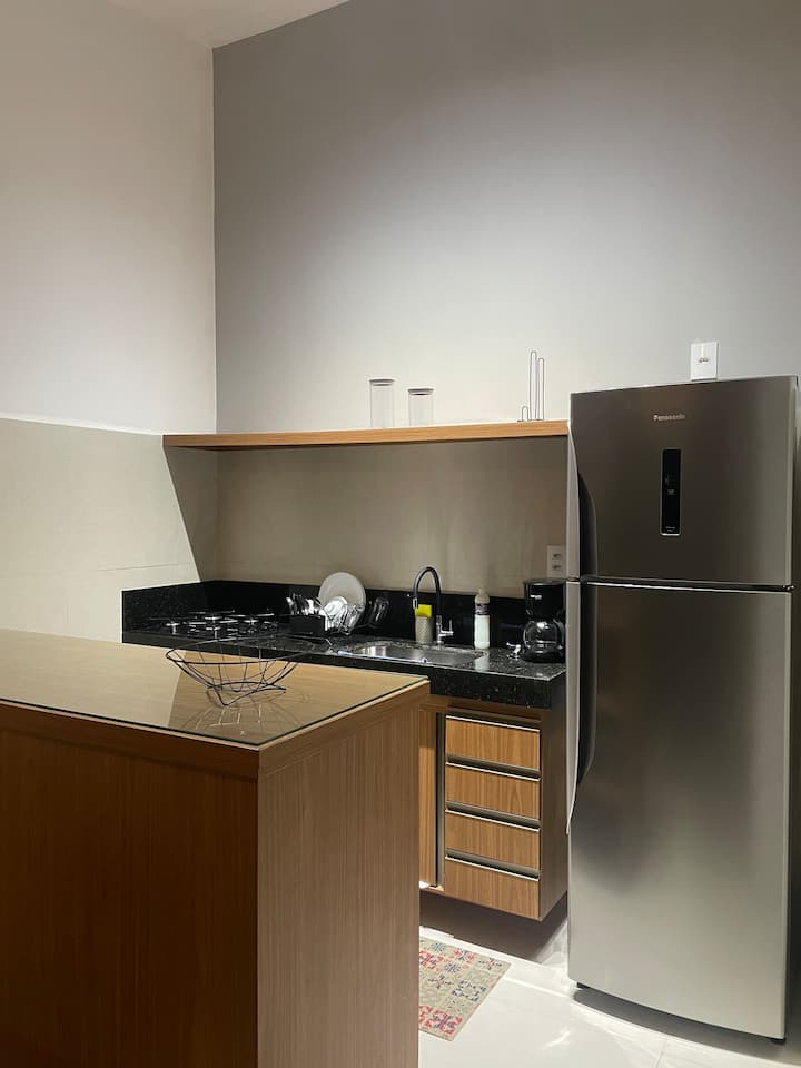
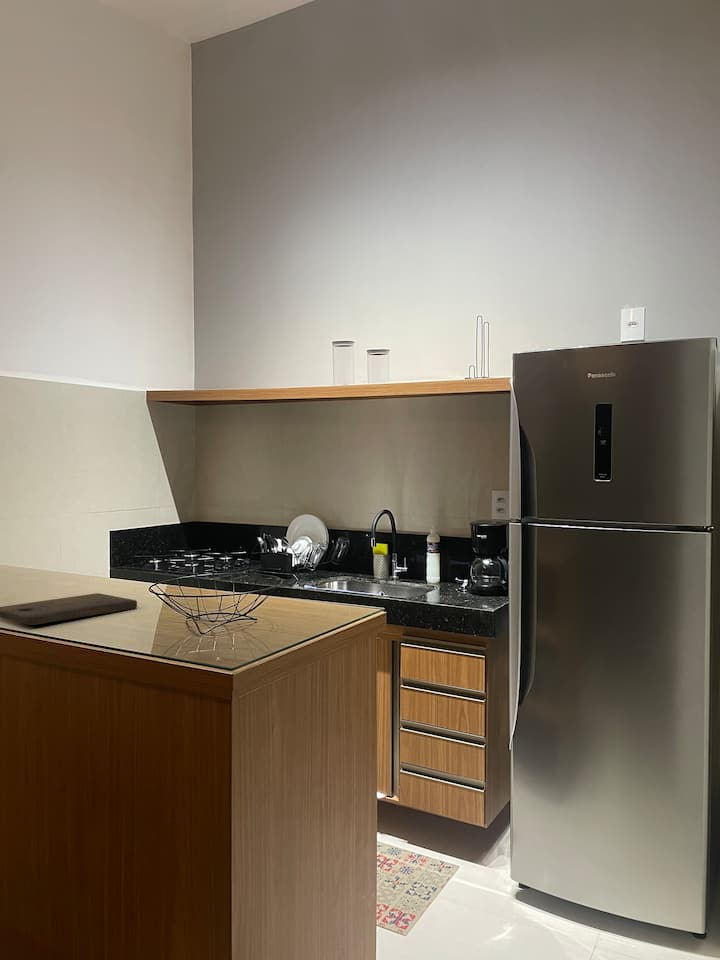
+ cutting board (67, 607)
